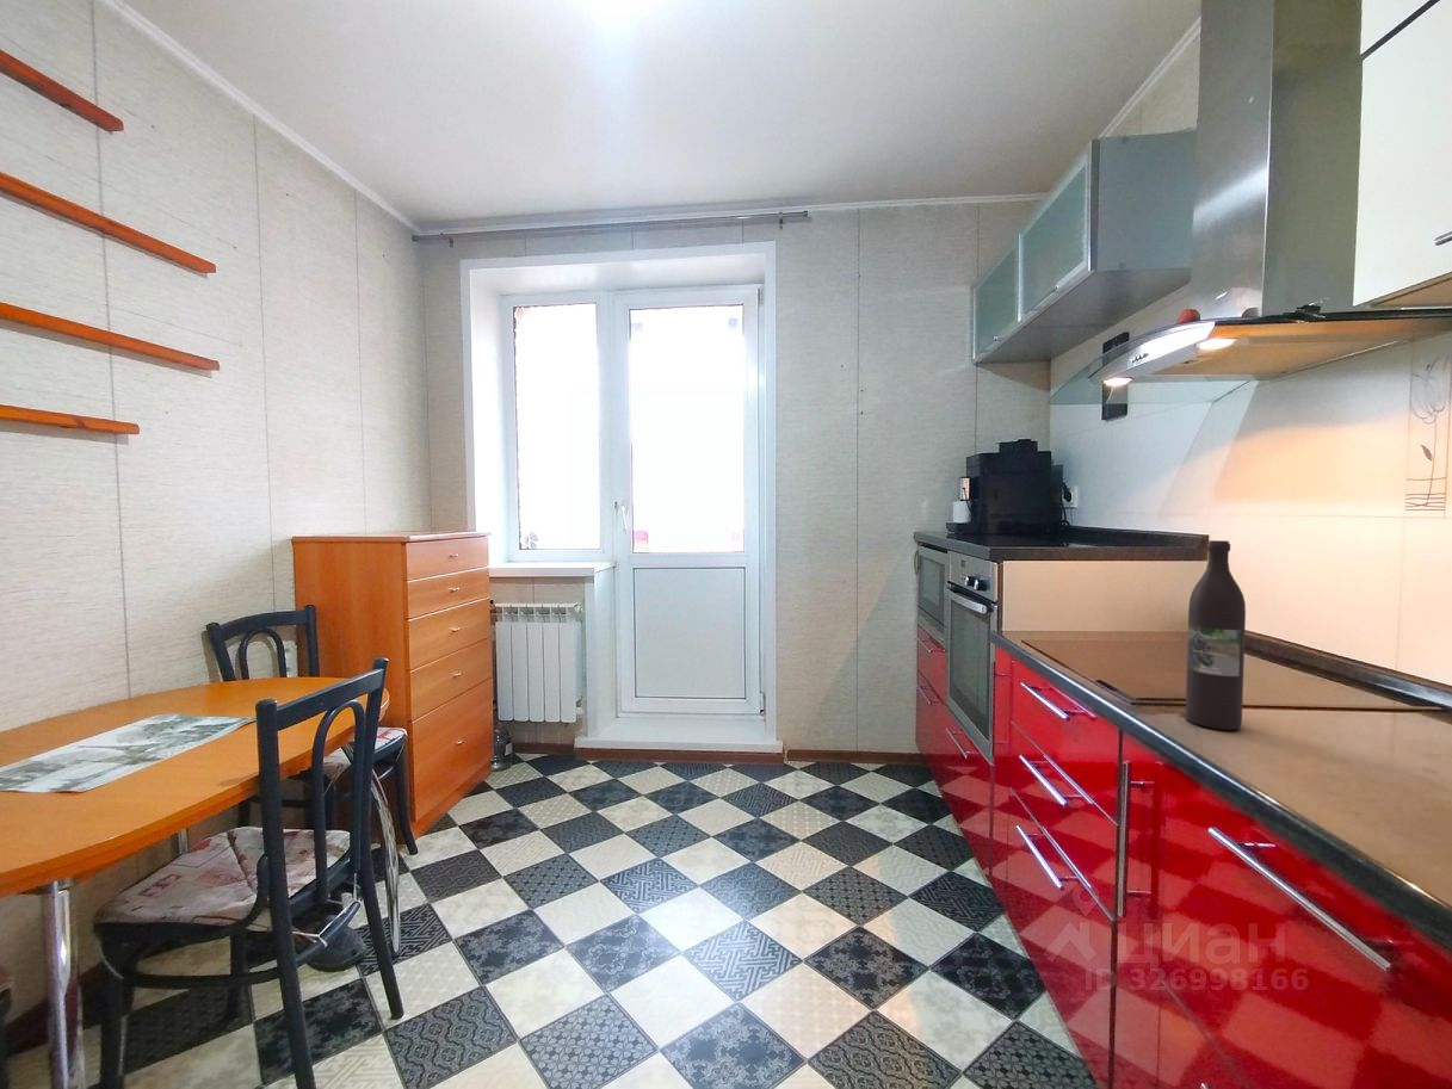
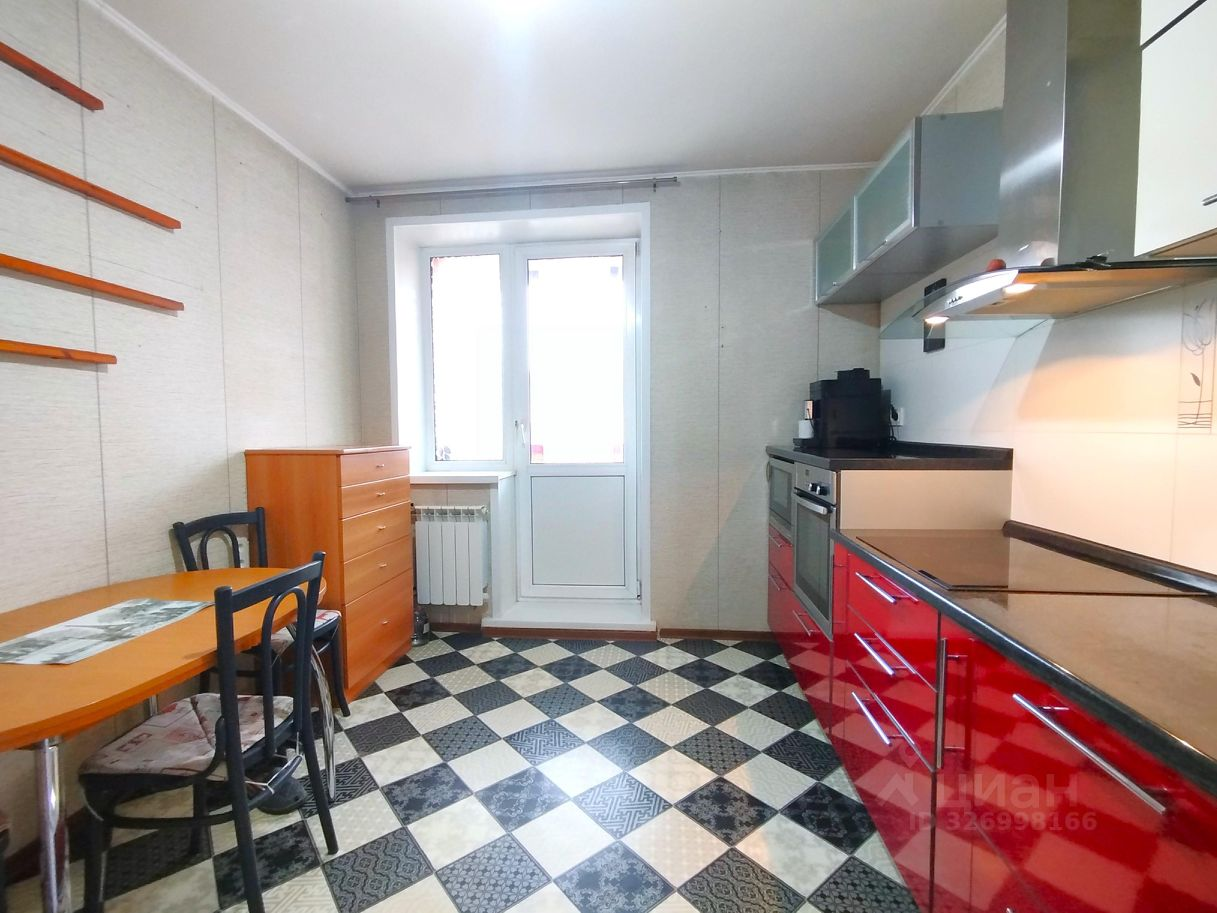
- wine bottle (1215, 632)
